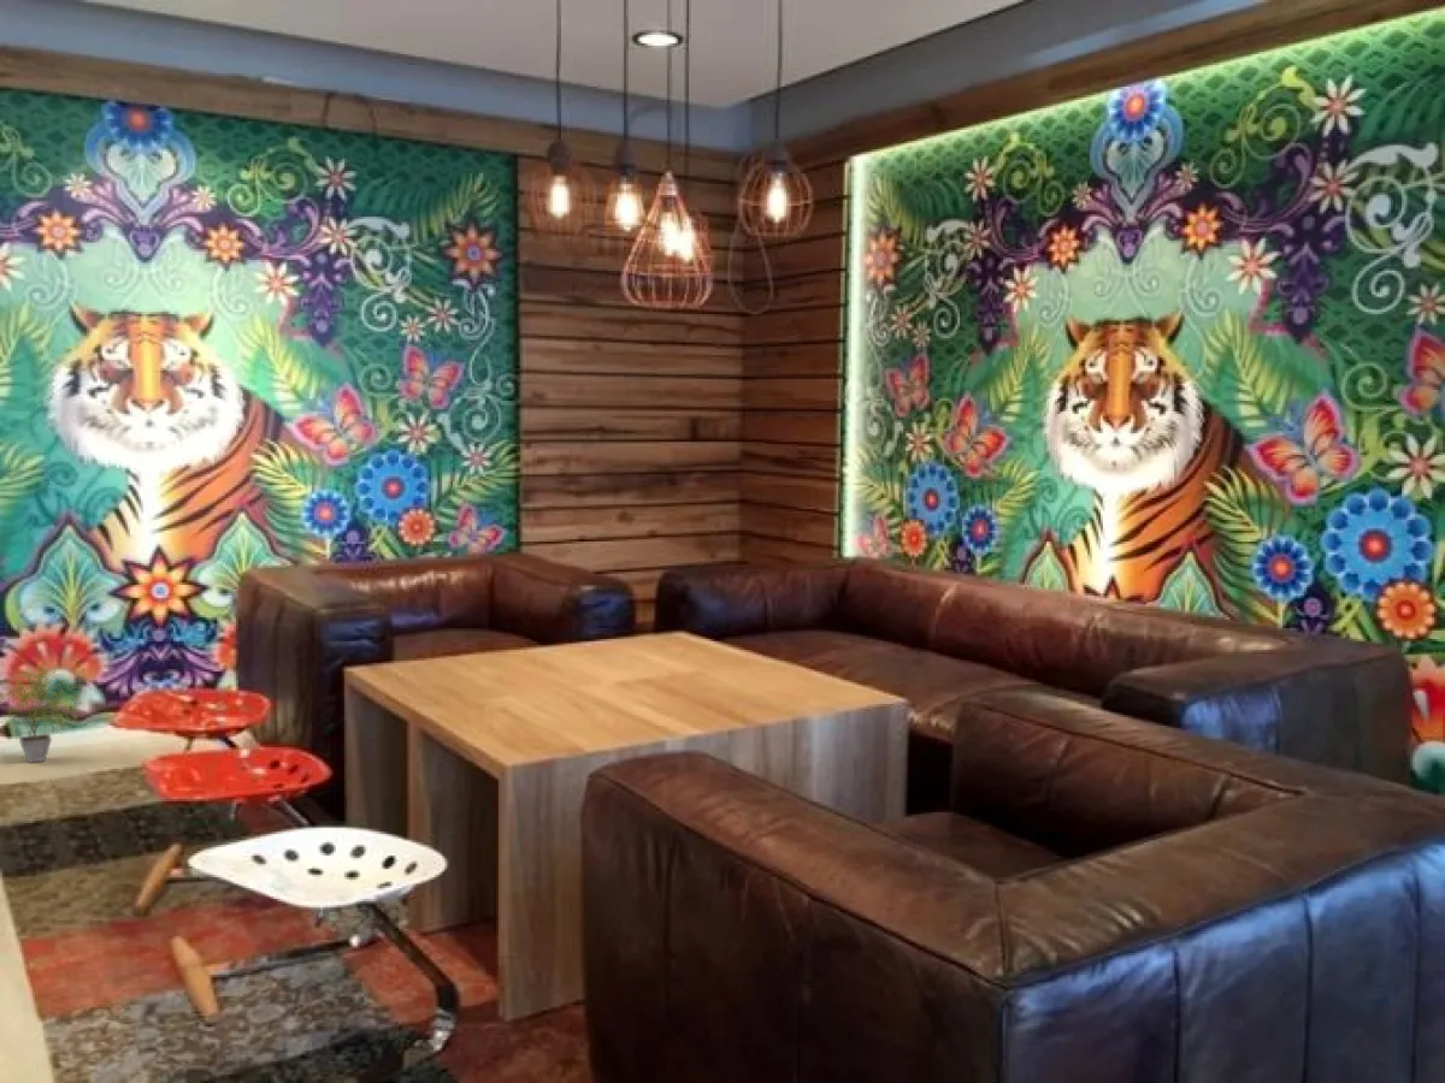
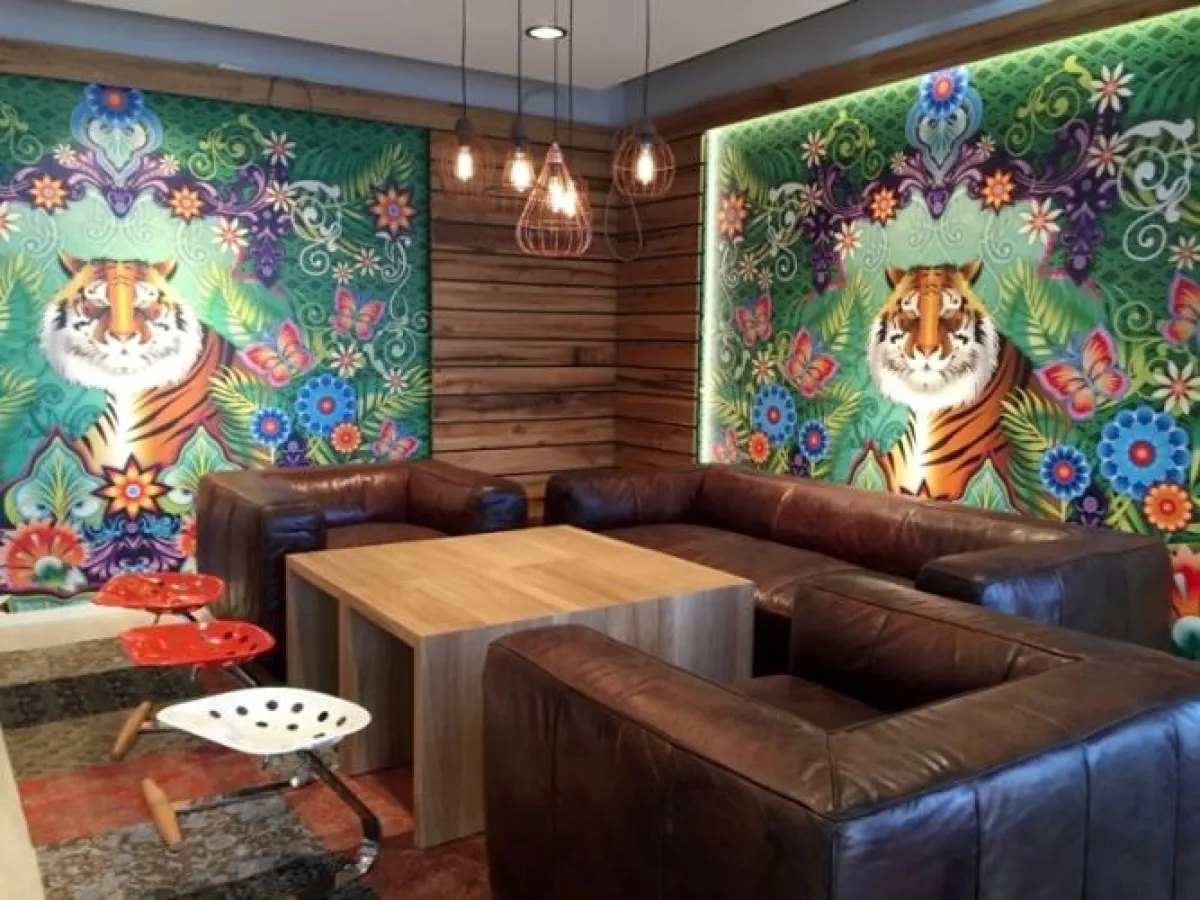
- potted plant (39, 706)
